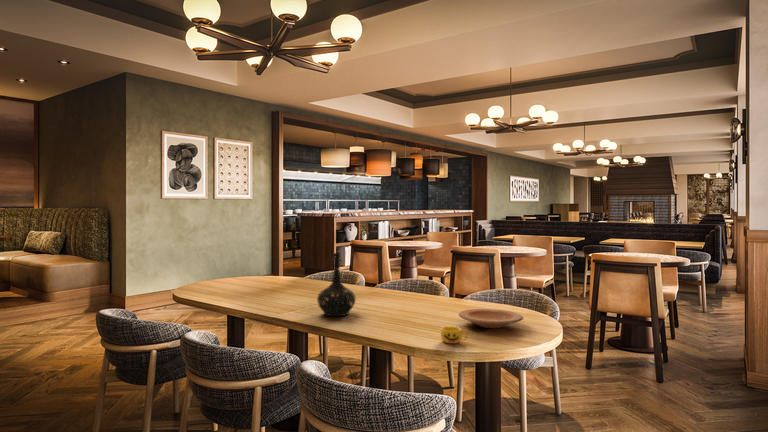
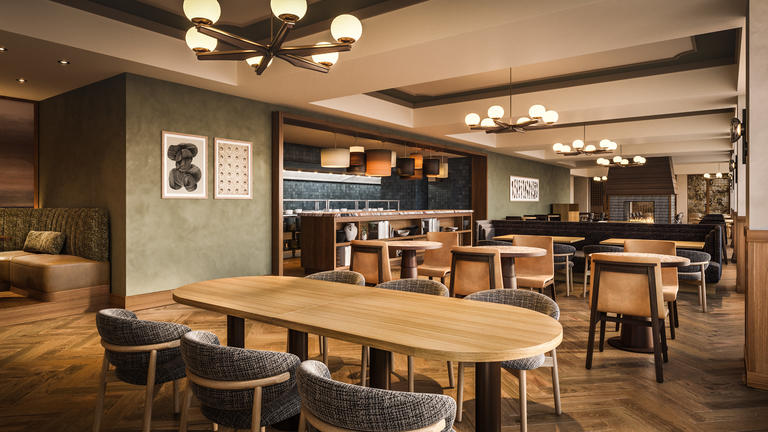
- plate (490, 319)
- bottle (336, 283)
- cup (454, 335)
